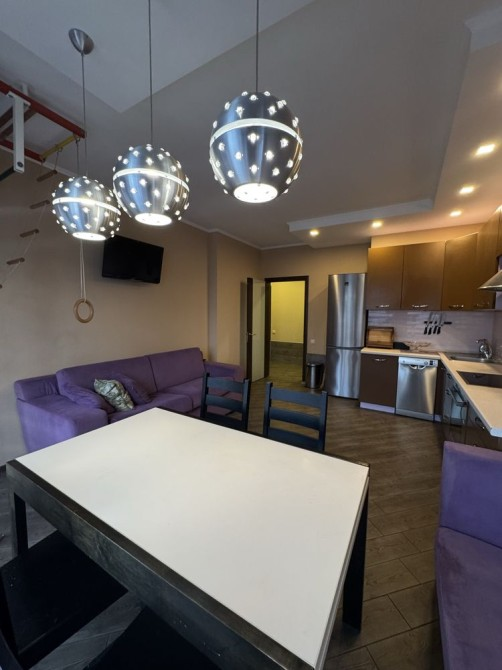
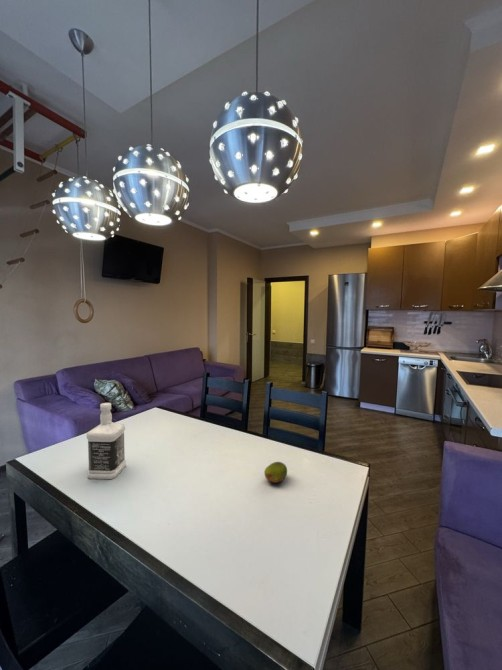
+ fruit (276, 471)
+ bottle (106, 437)
